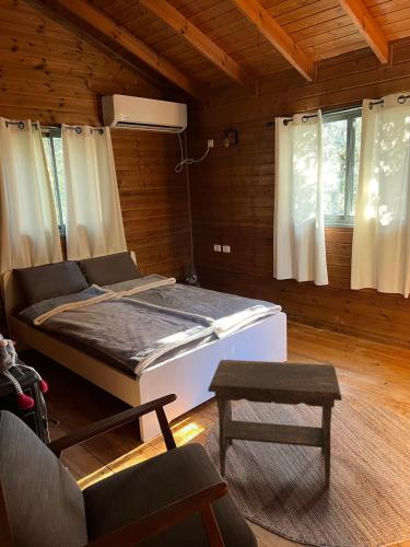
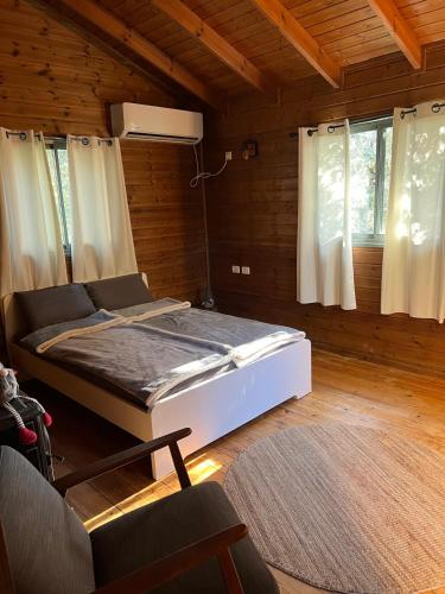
- footstool (273, 423)
